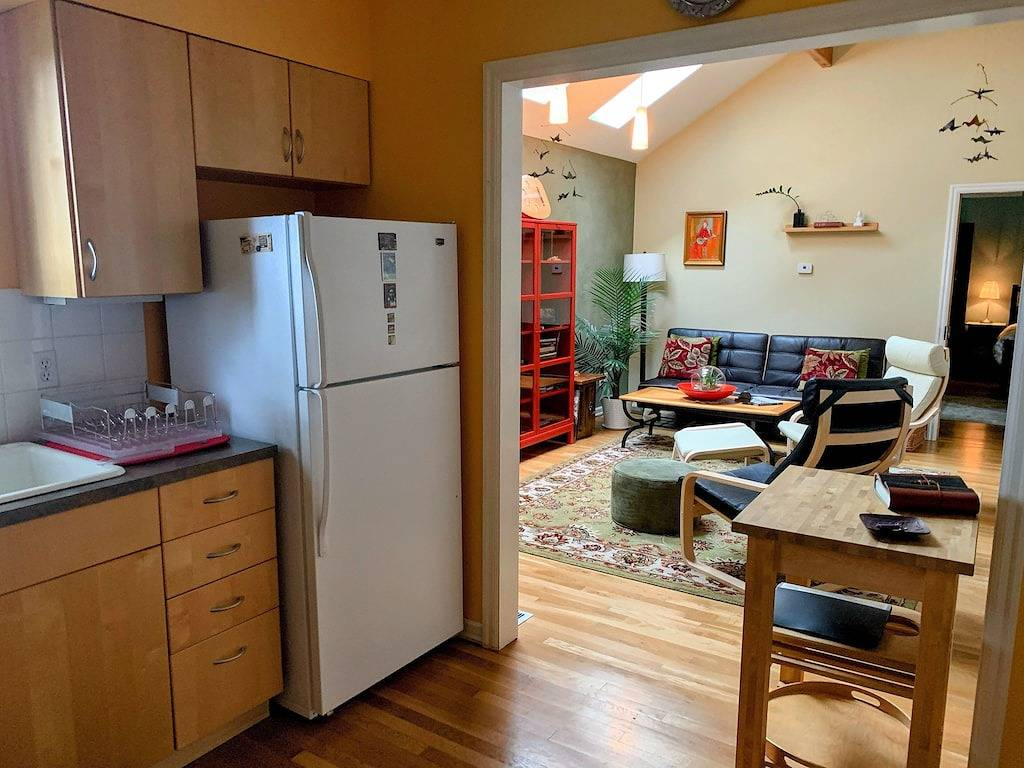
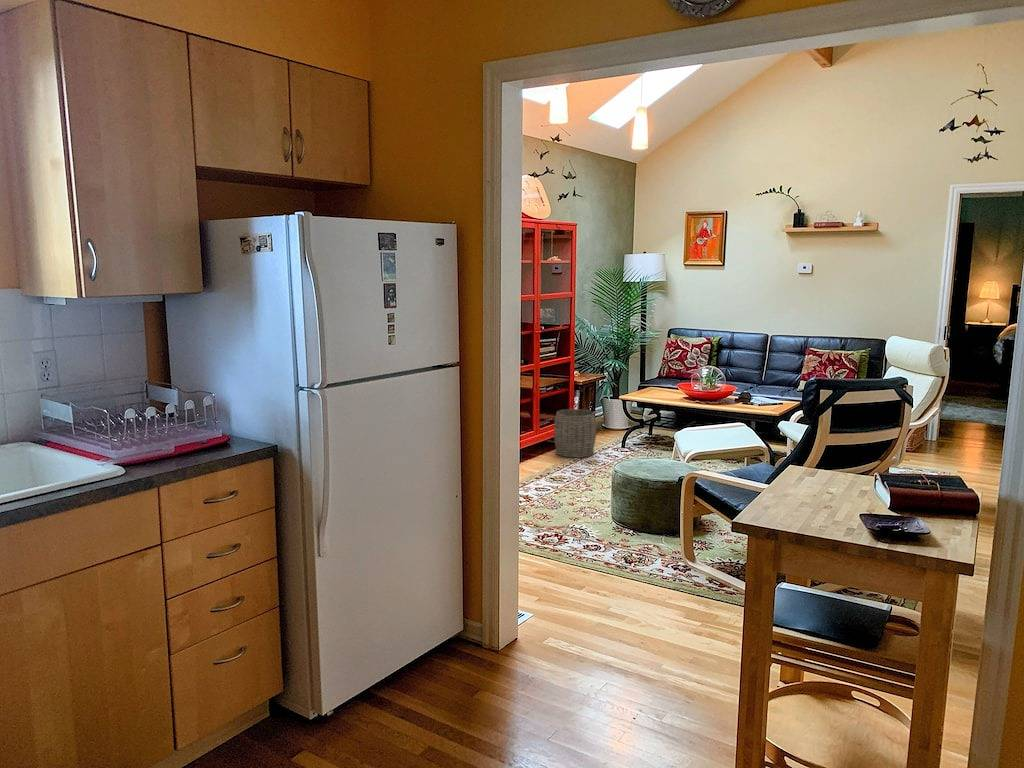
+ woven basket (574, 432)
